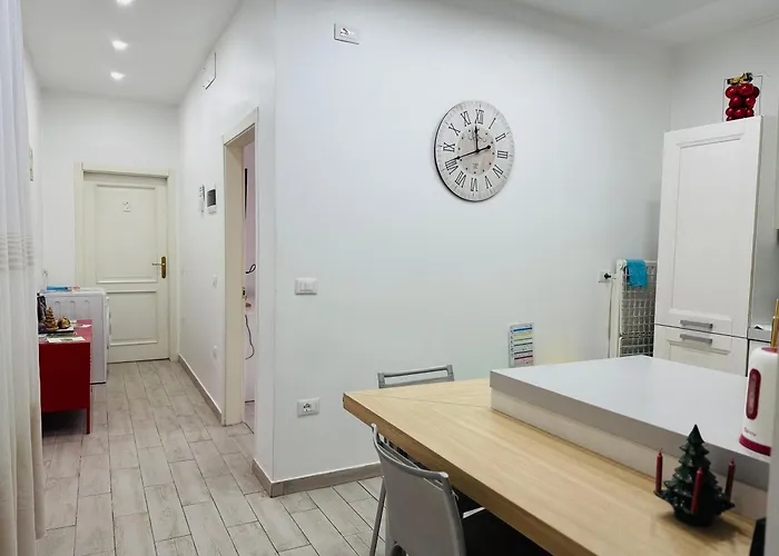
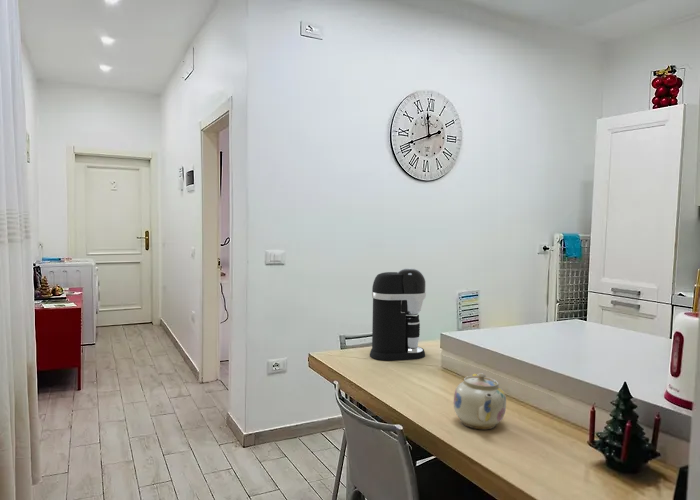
+ teapot (481, 399)
+ coffee maker (398, 312)
